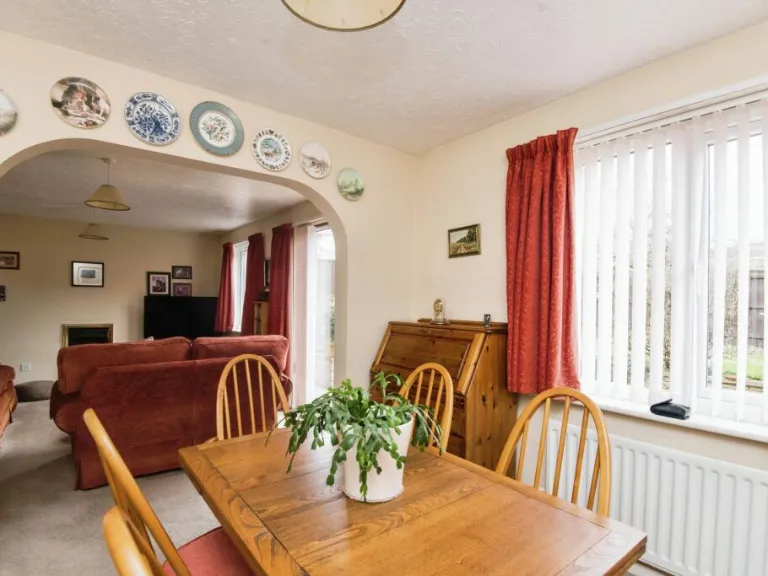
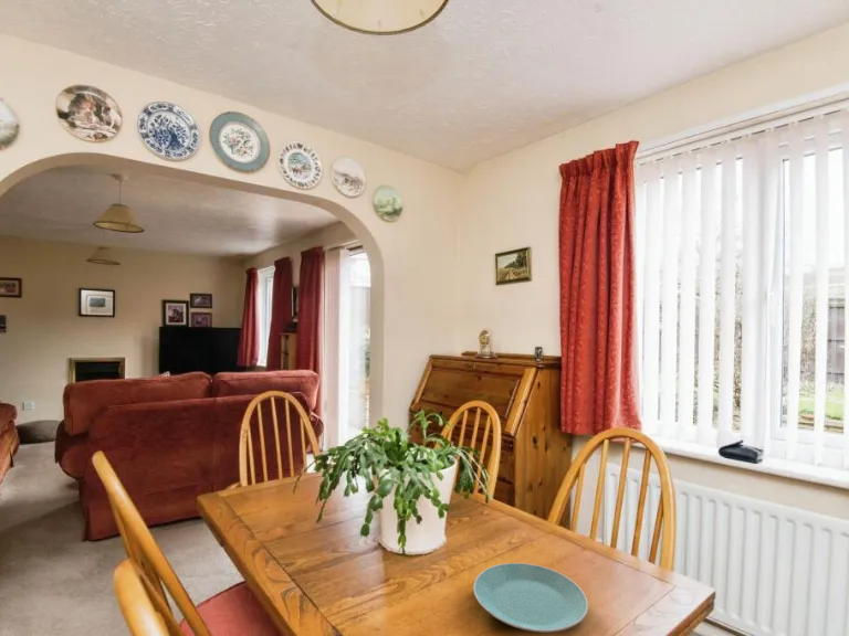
+ plate (528, 598)
